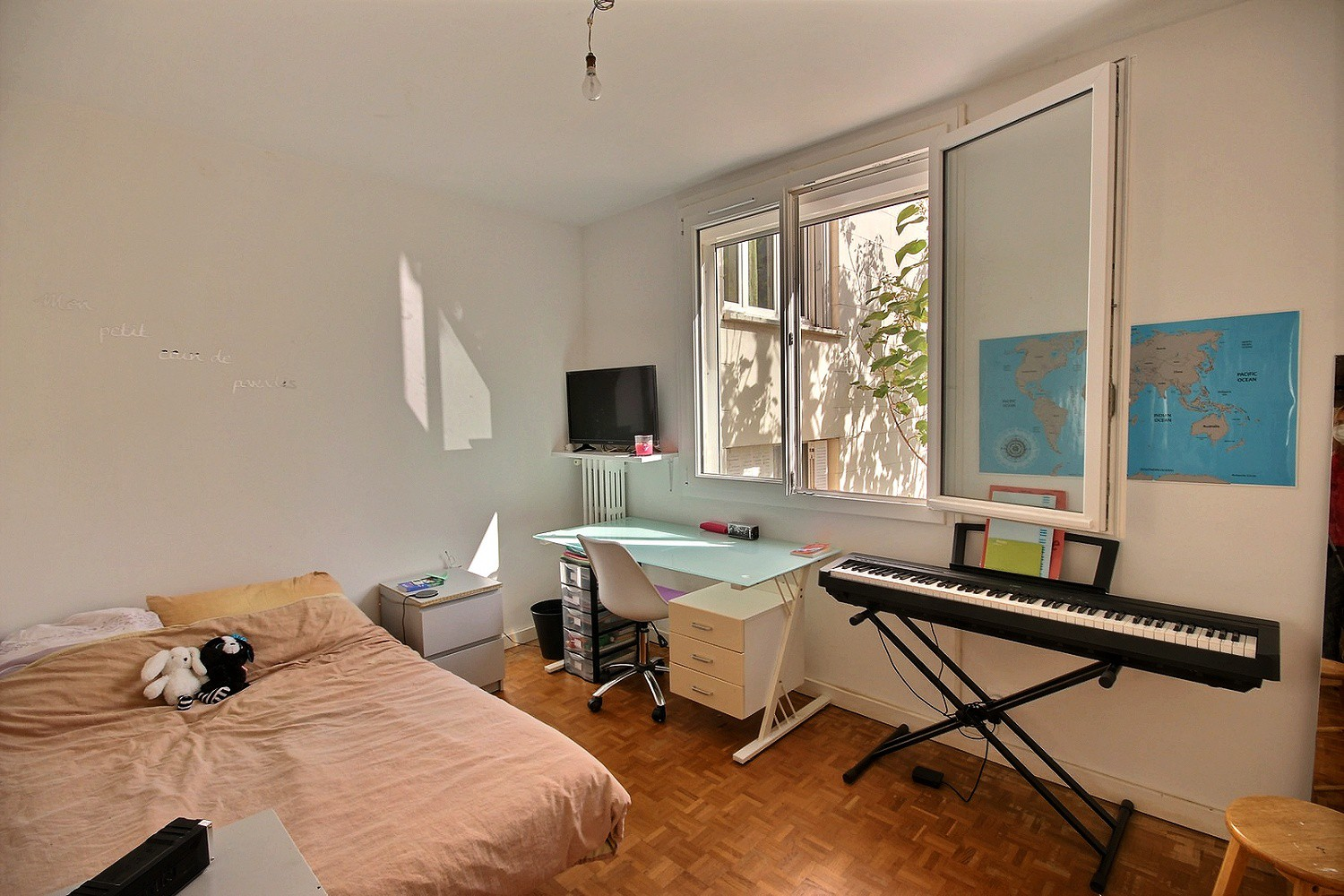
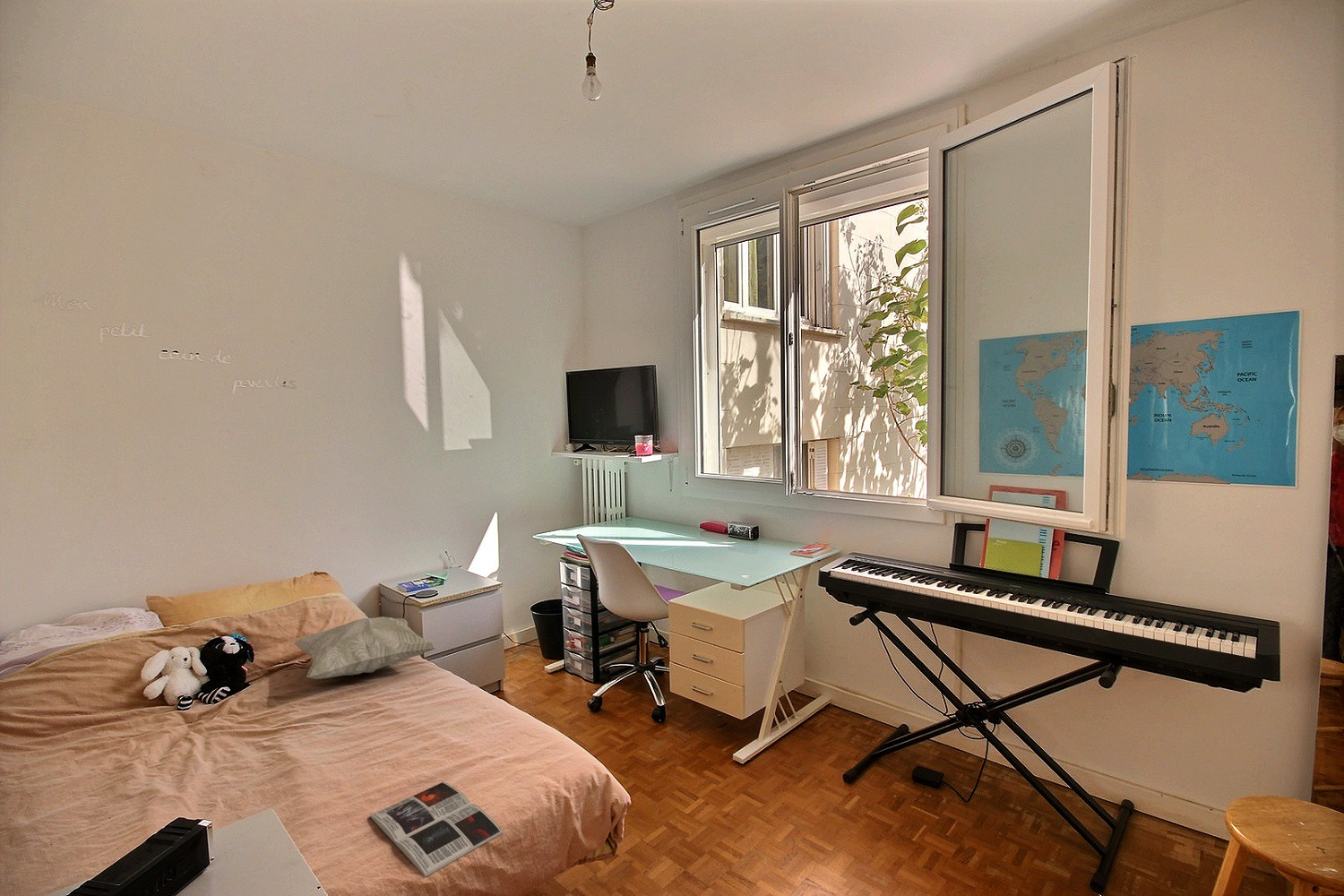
+ magazine (435, 821)
+ decorative pillow (363, 644)
